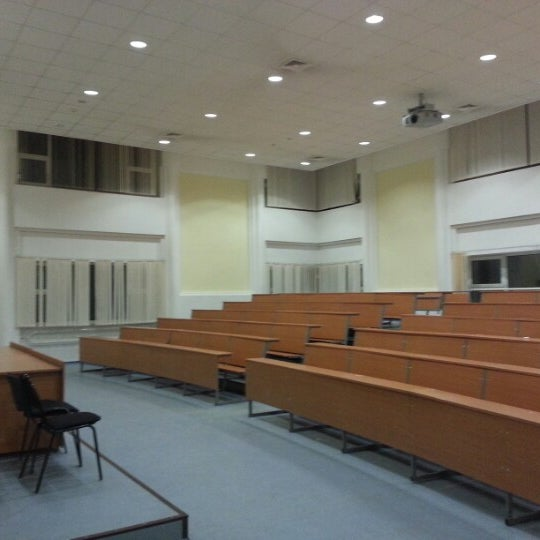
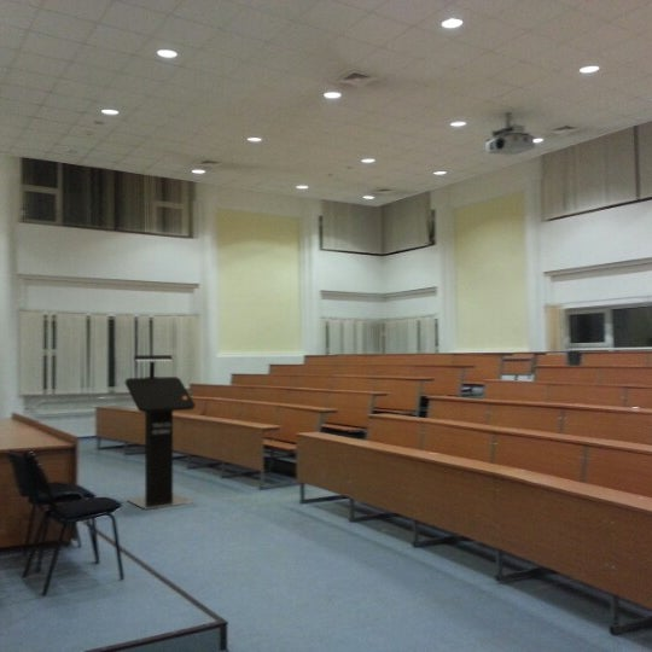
+ lectern (159, 427)
